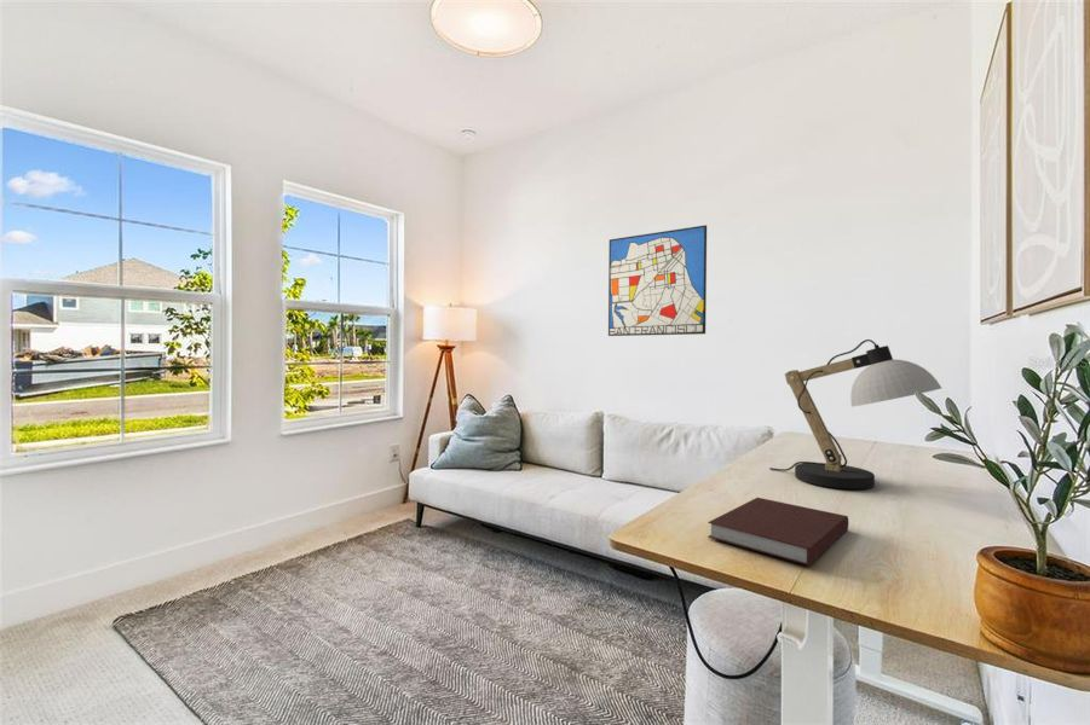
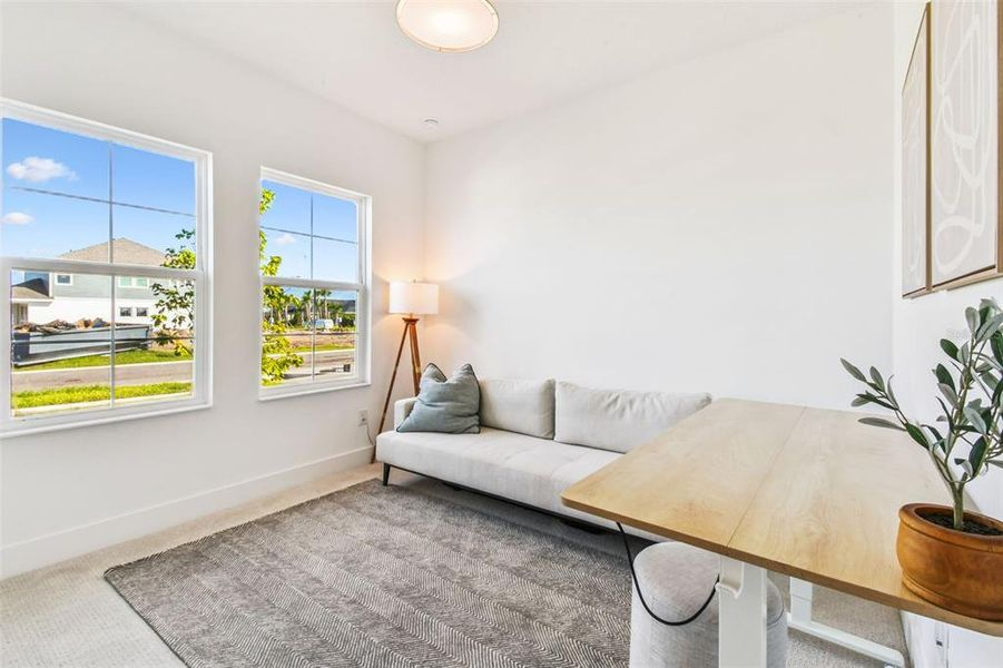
- wall art (654, 284)
- desk lamp (852, 405)
- notebook (779, 526)
